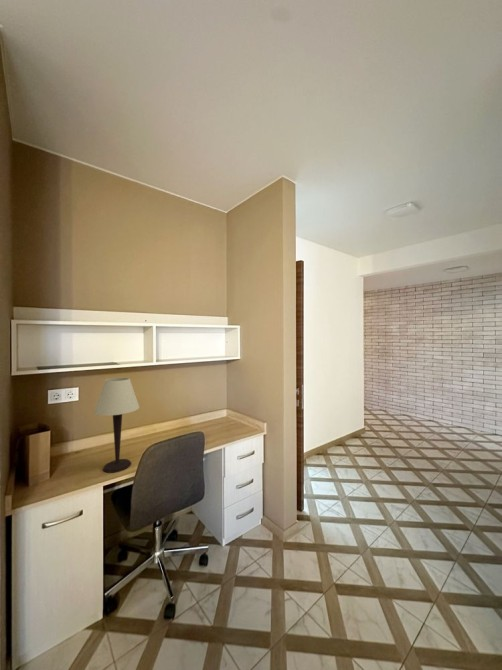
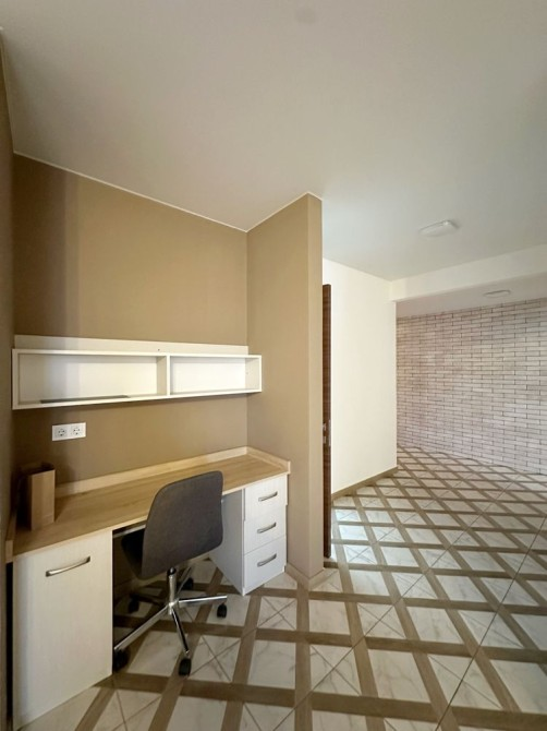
- table lamp (117, 422)
